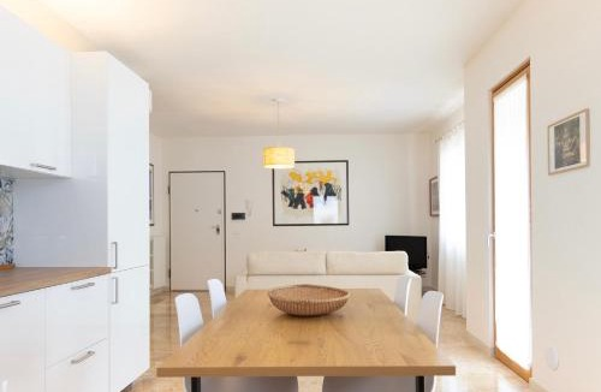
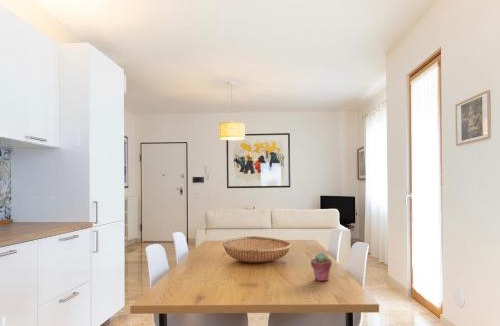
+ potted succulent (321, 265)
